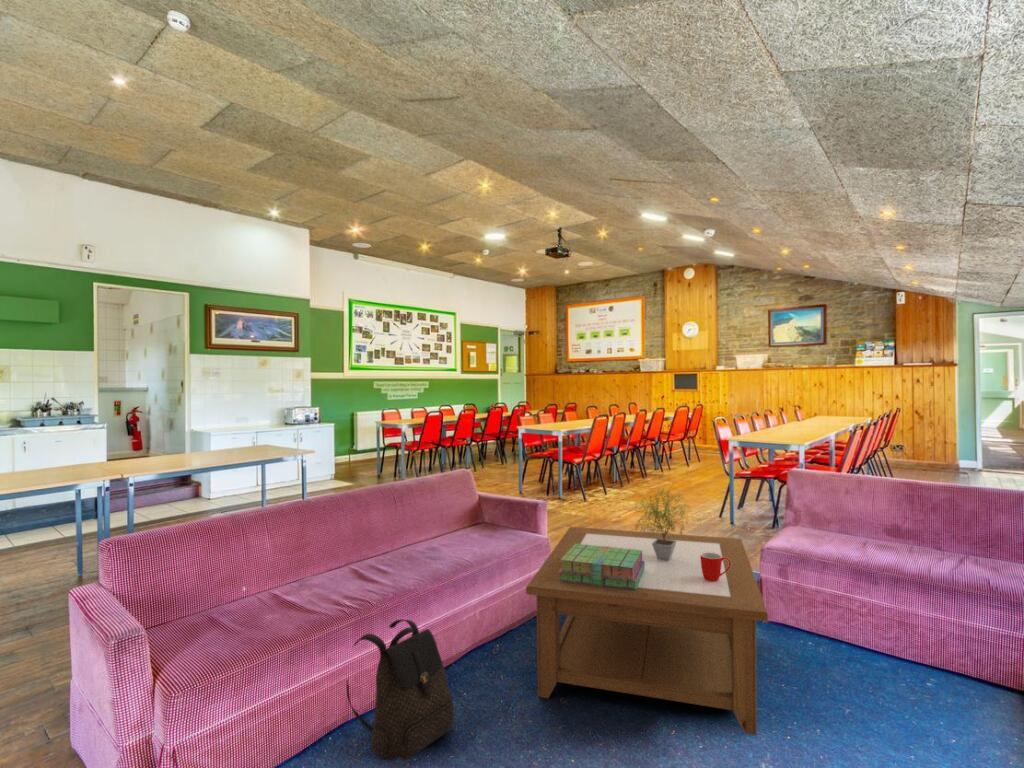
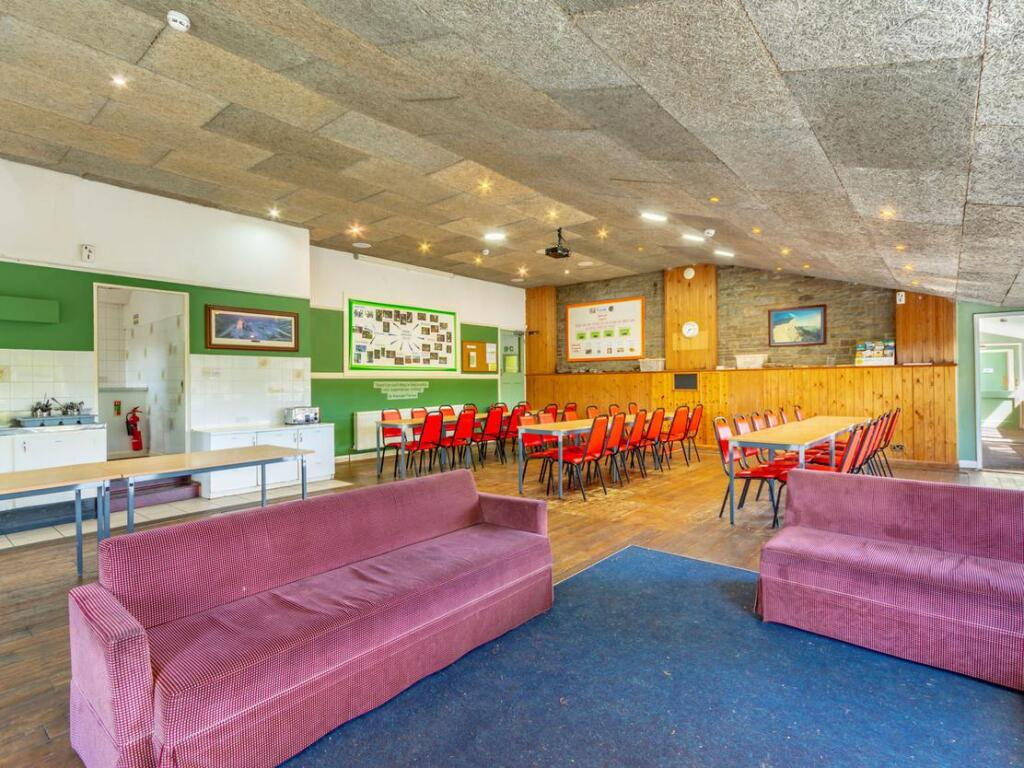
- stack of books (602, 563)
- coffee table (646, 610)
- potted plant (660, 519)
- backpack (399, 679)
- mug (715, 567)
